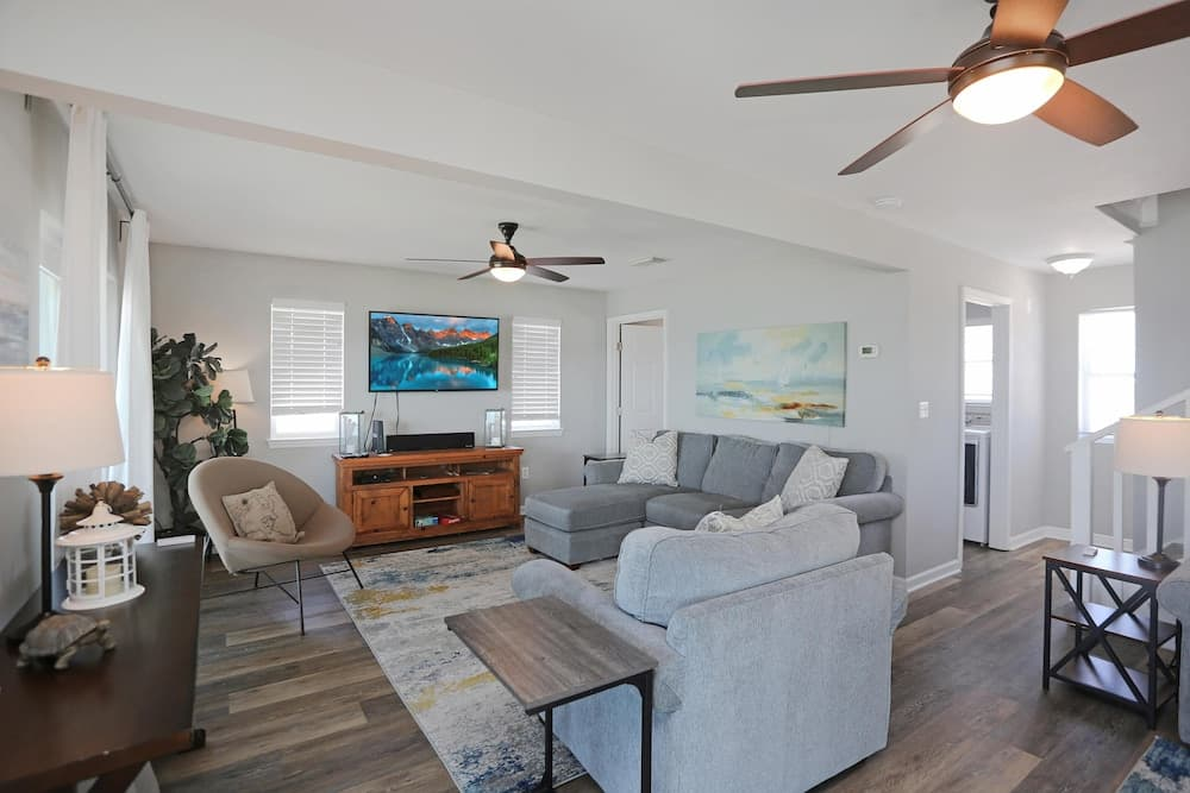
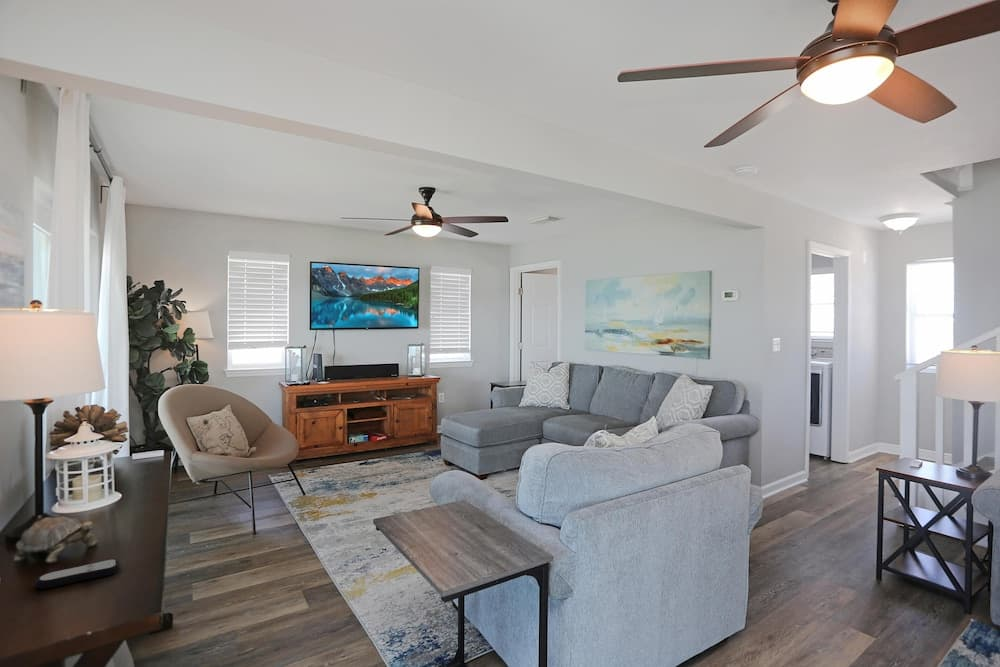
+ remote control (79, 573)
